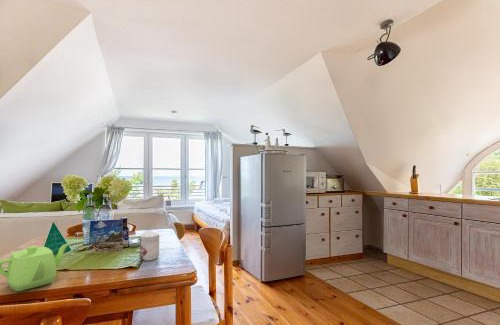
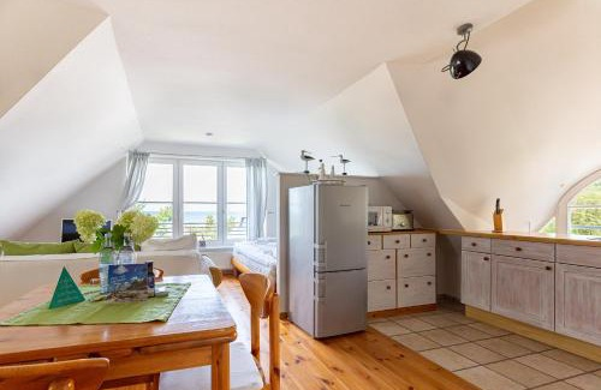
- teapot (35, 264)
- mug (149, 245)
